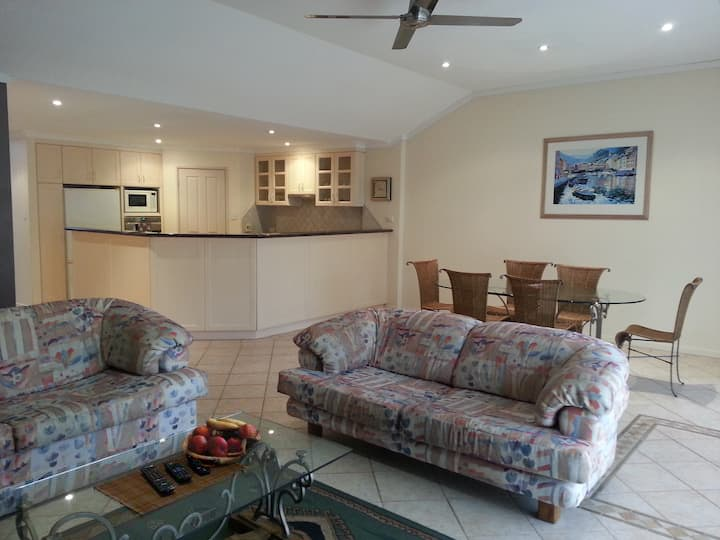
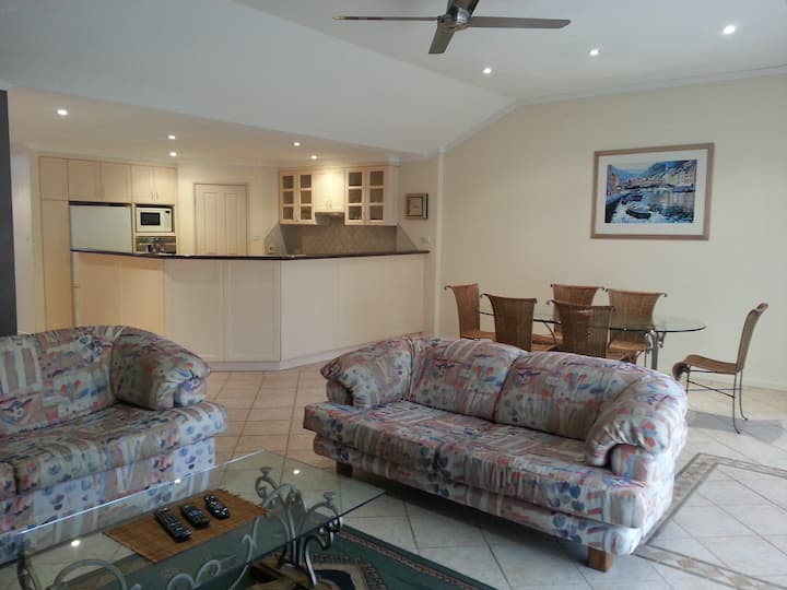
- fruit basket (221, 438)
